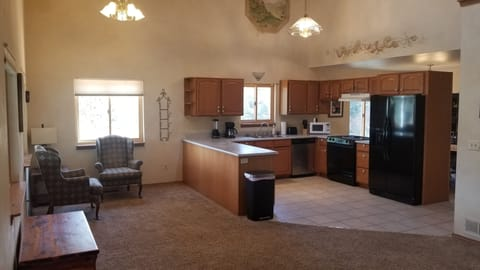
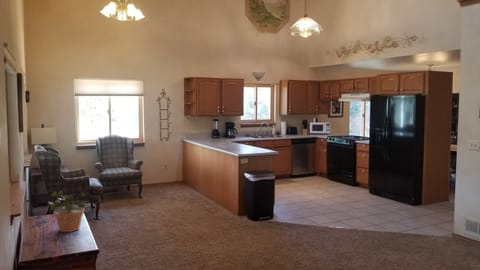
+ potted plant (66, 210)
